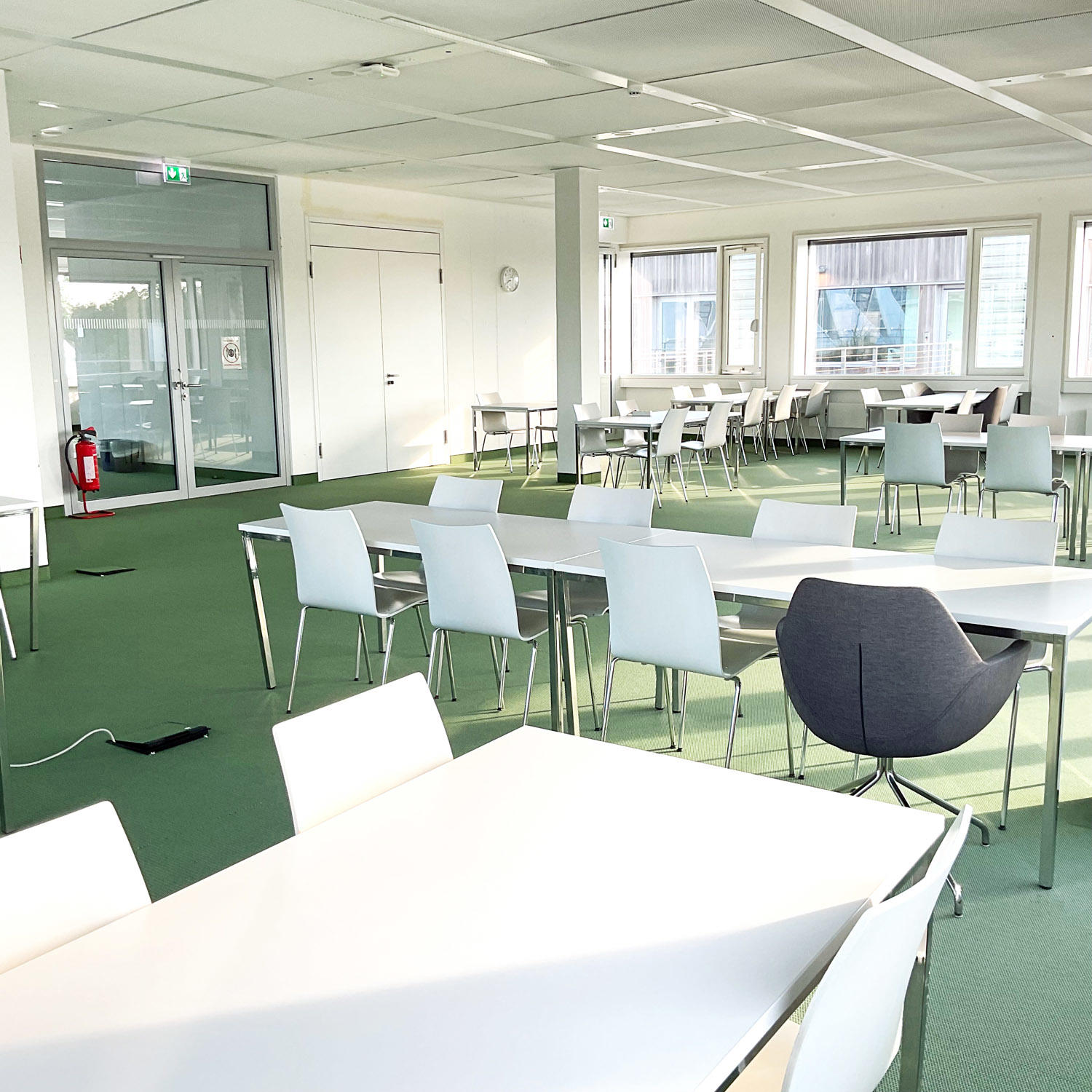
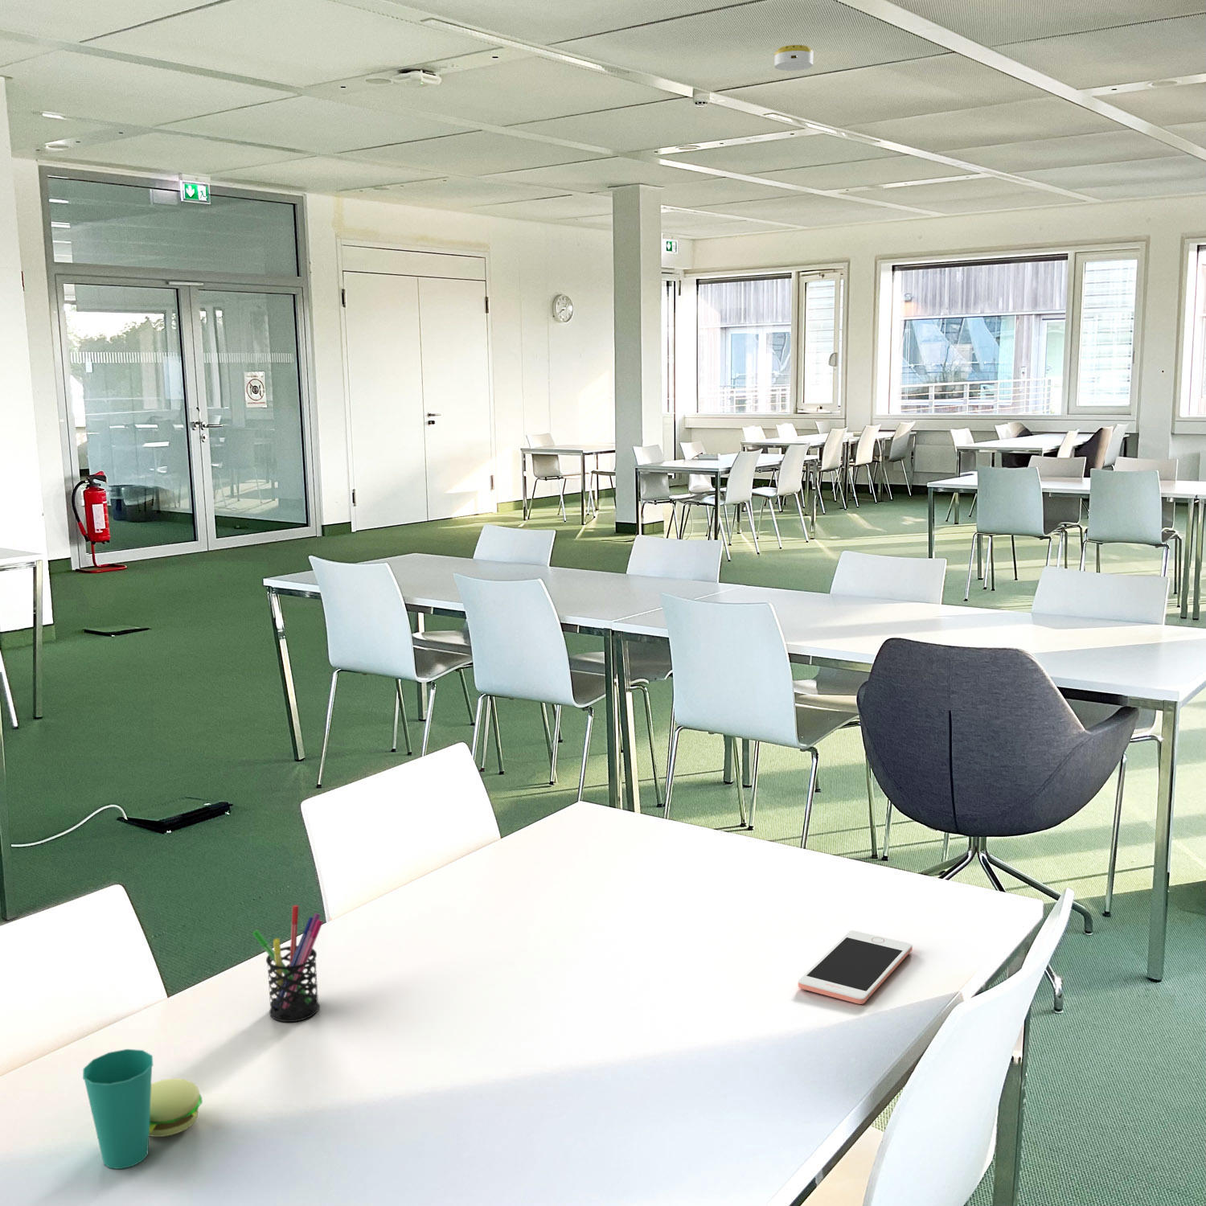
+ cell phone (856, 965)
+ pen holder (286, 960)
+ smoke detector (794, 57)
+ cup (144, 1096)
